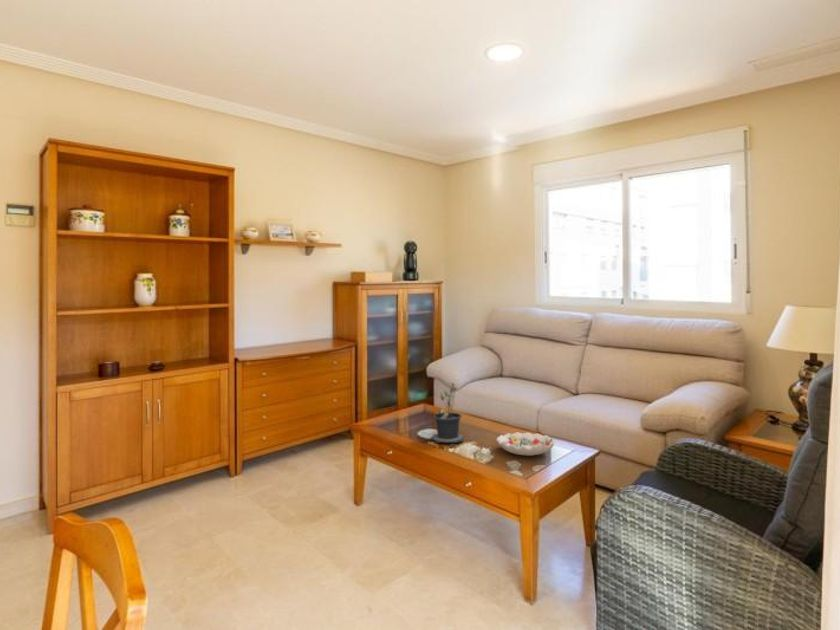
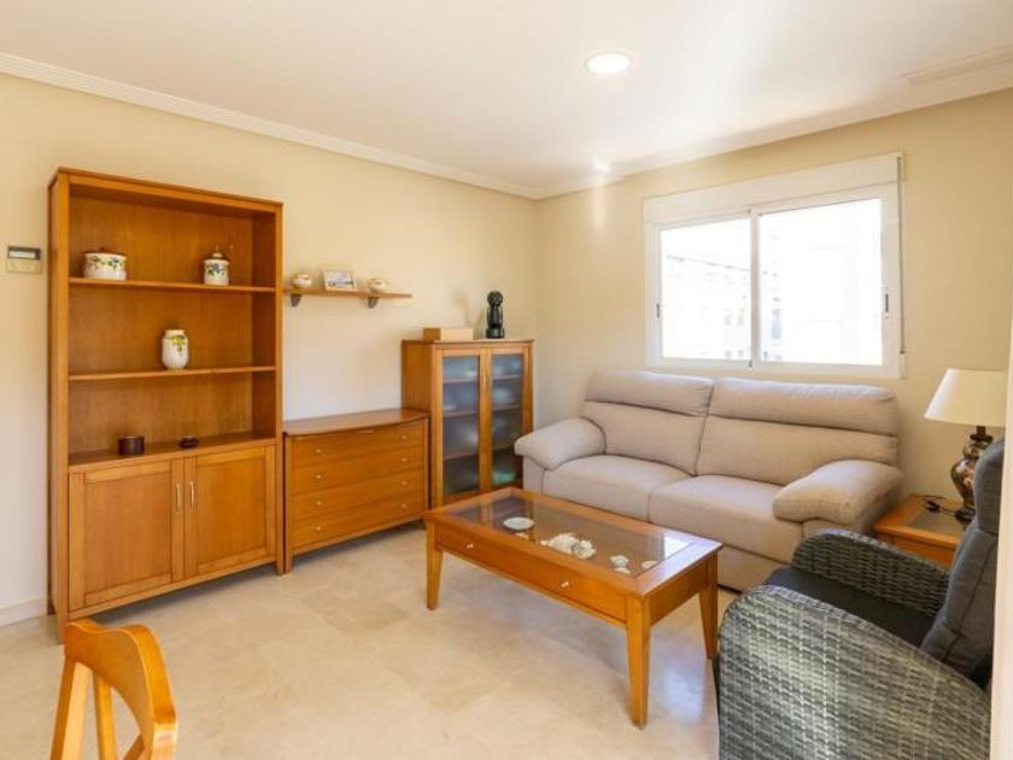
- potted plant (448, 411)
- decorative bowl (525, 445)
